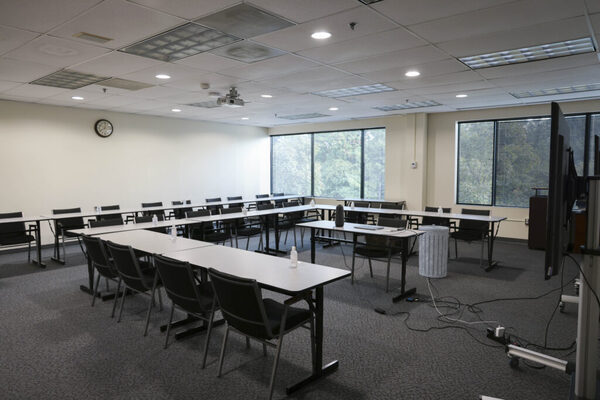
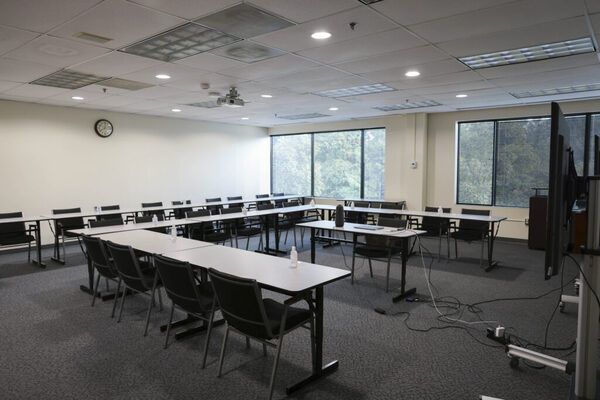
- trash can (433, 249)
